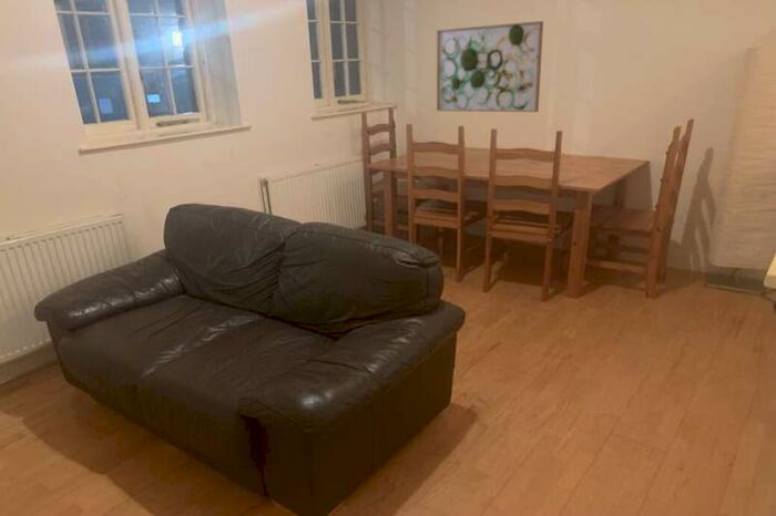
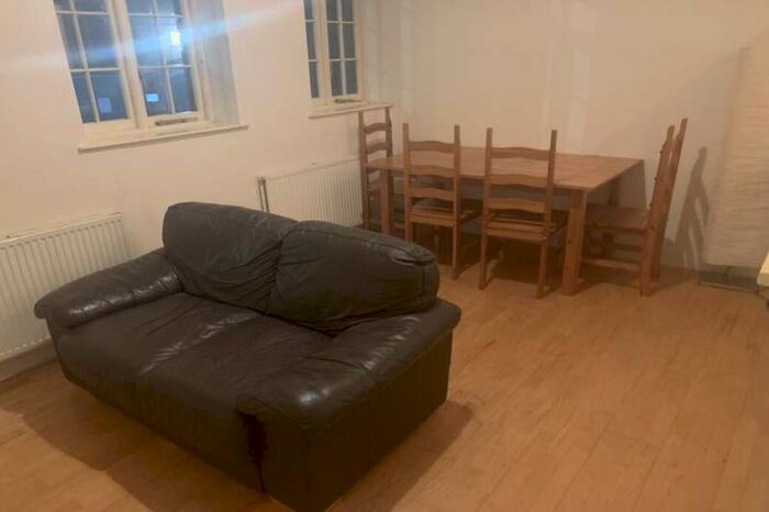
- wall art (484, 69)
